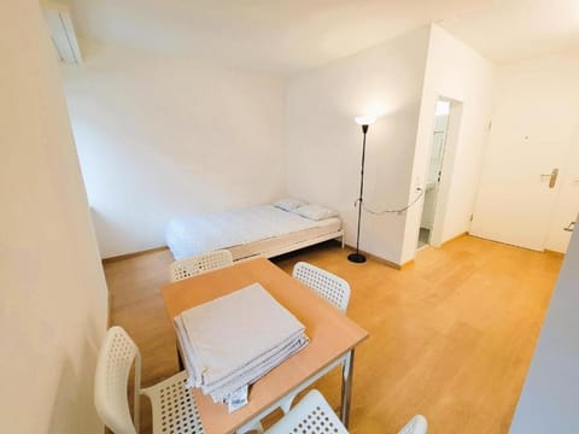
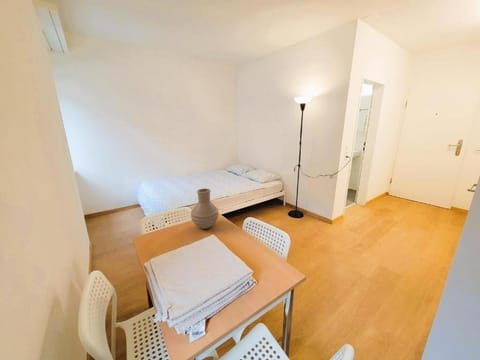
+ vase (204, 208)
